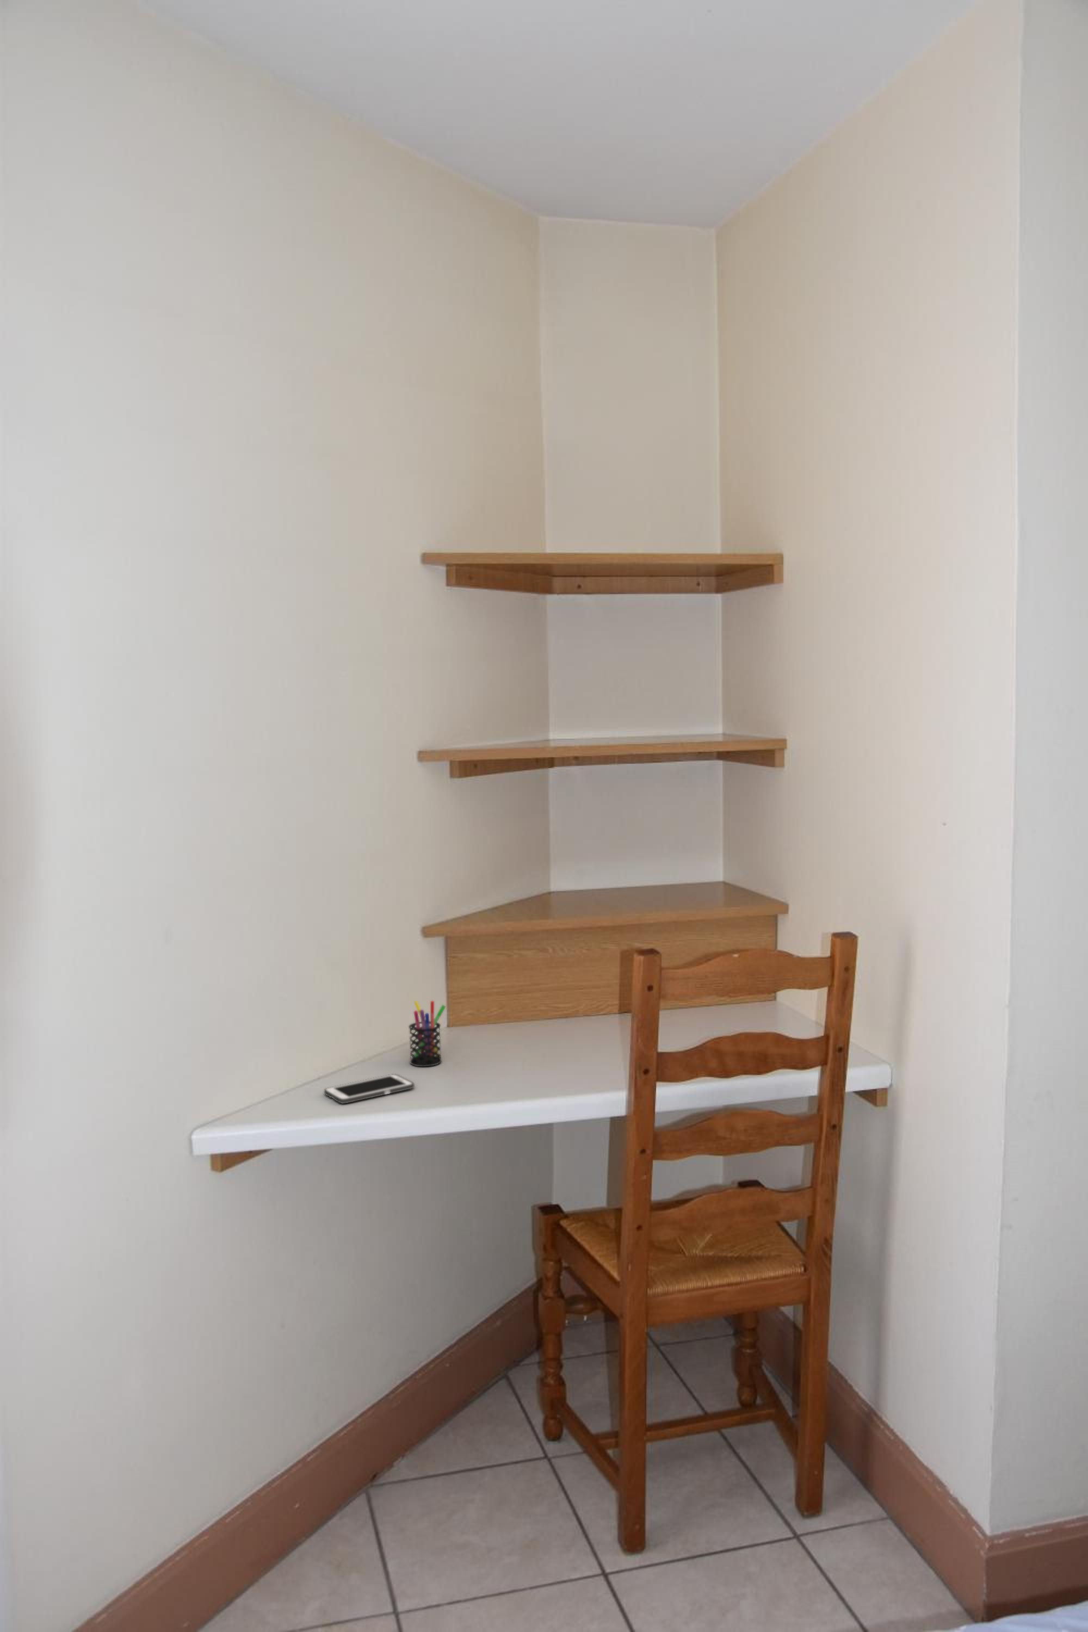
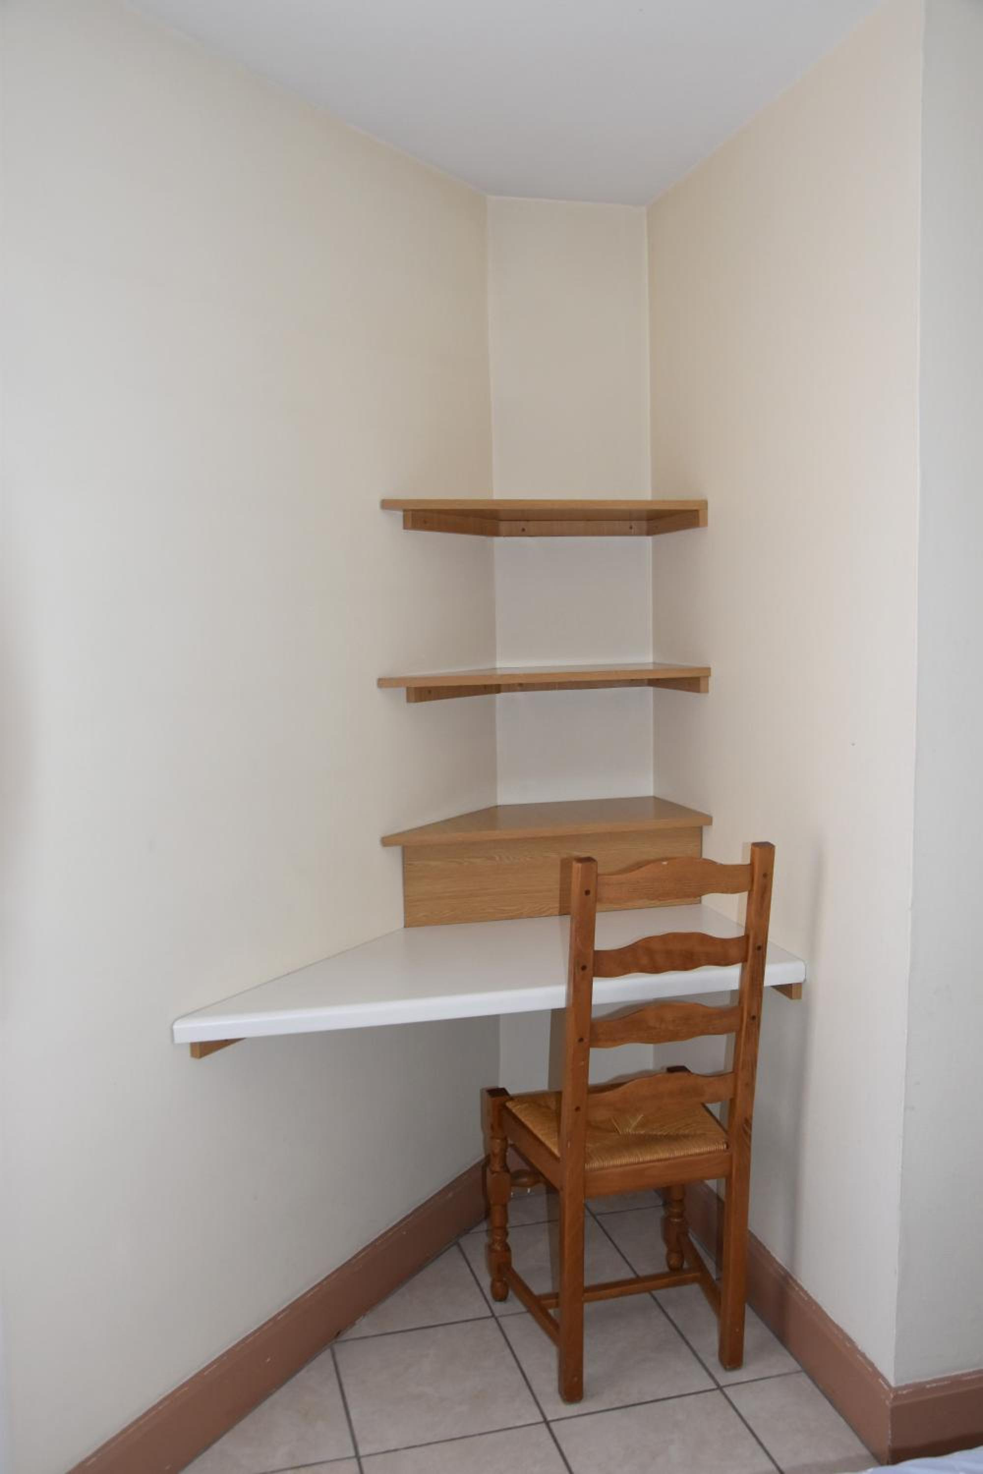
- pen holder (429, 1030)
- cell phone (369, 1088)
